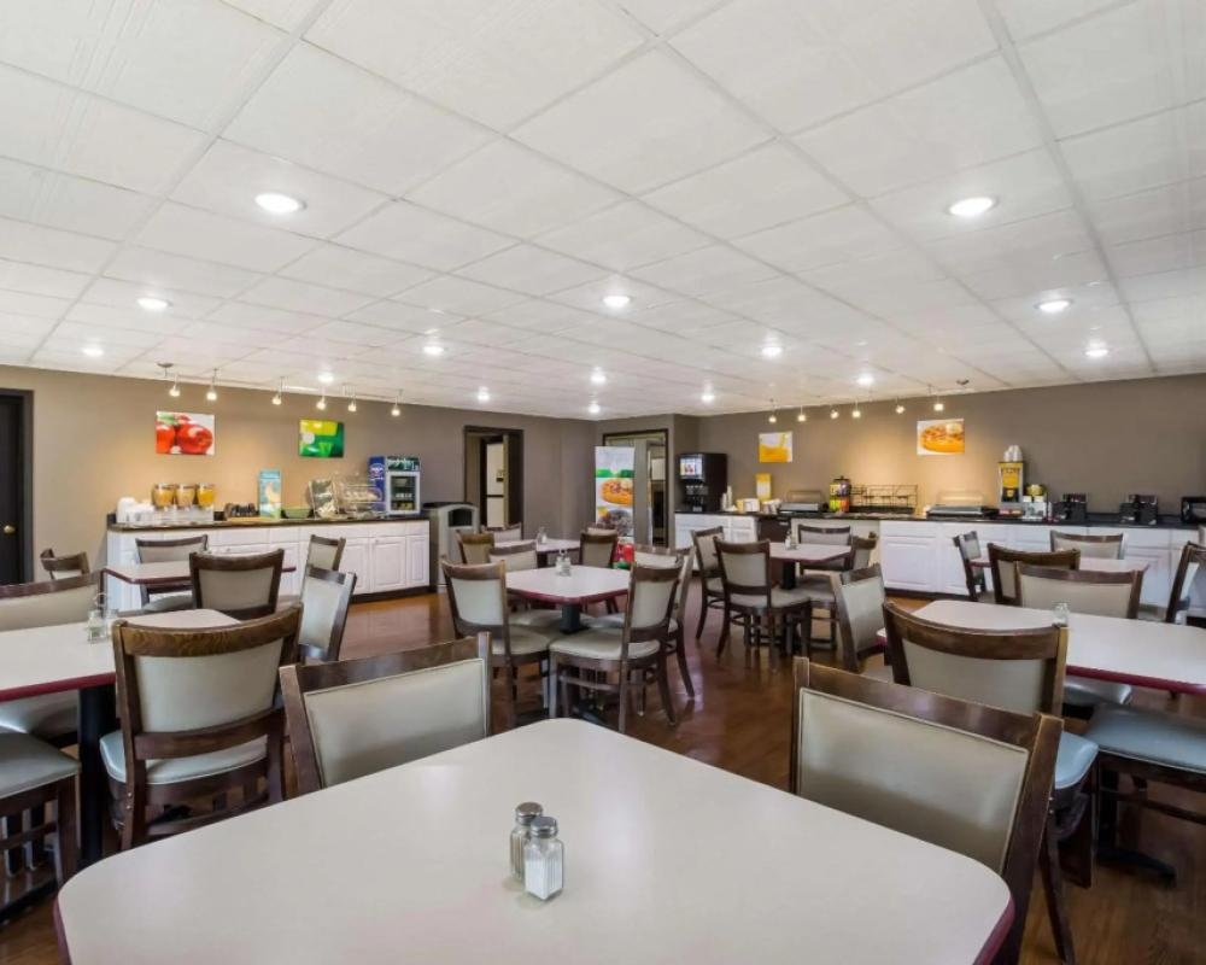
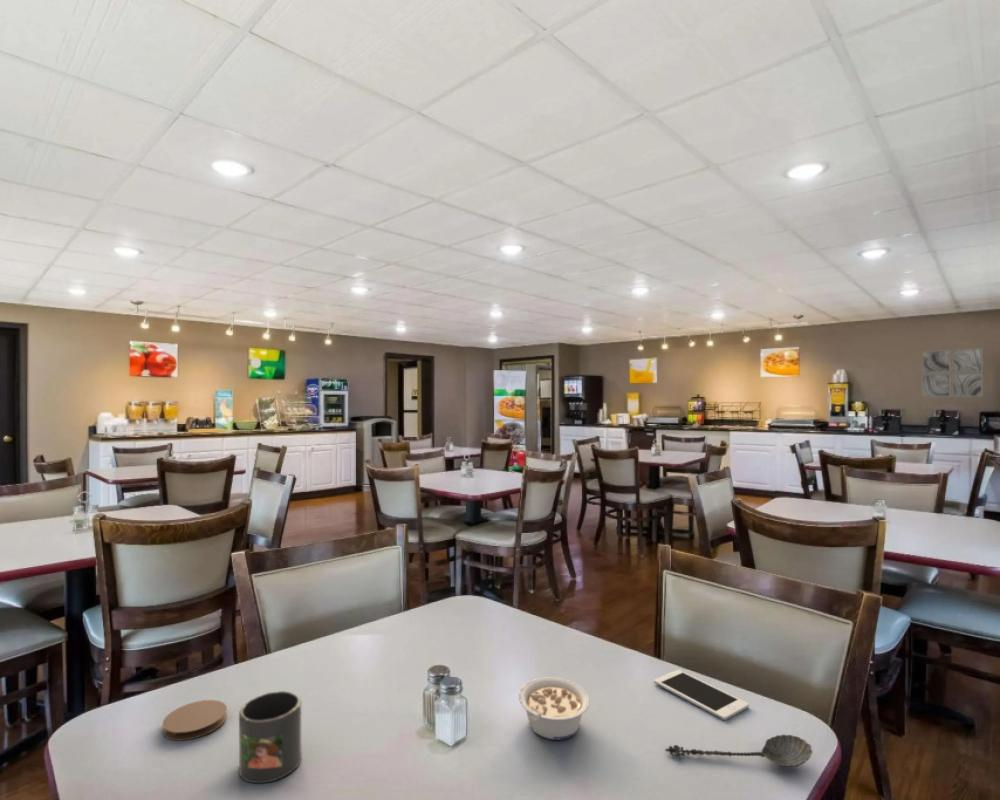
+ spoon (737, 752)
+ legume (554, 709)
+ cell phone (699, 692)
+ mug (275, 728)
+ wall art (950, 372)
+ coaster (195, 719)
